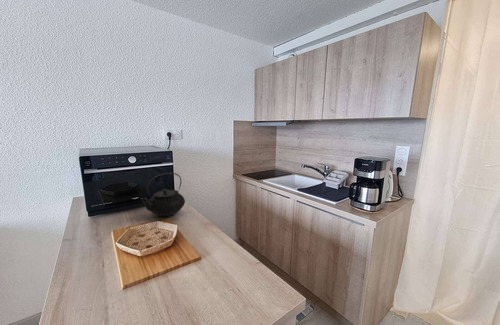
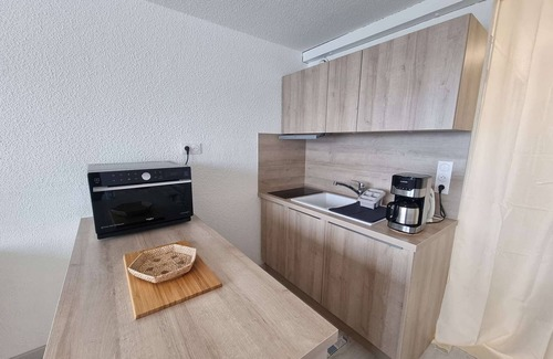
- teapot (163, 194)
